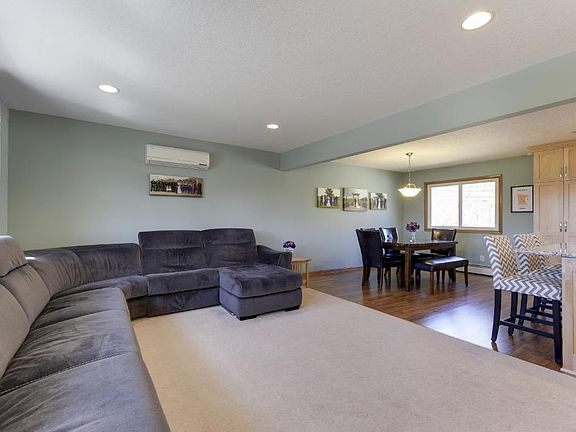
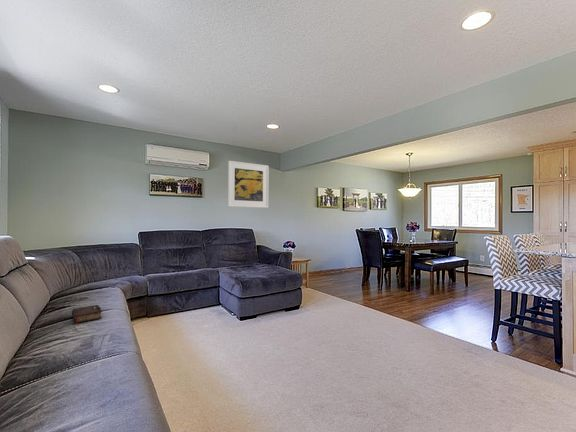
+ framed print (249, 185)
+ book (87, 314)
